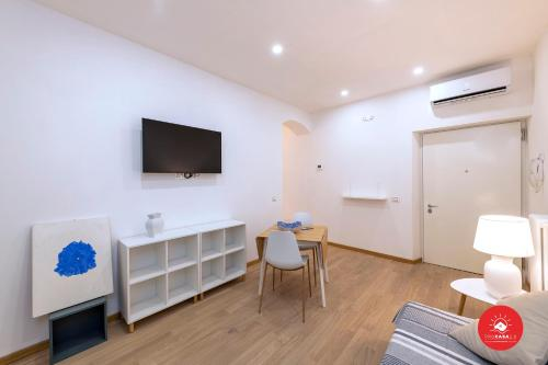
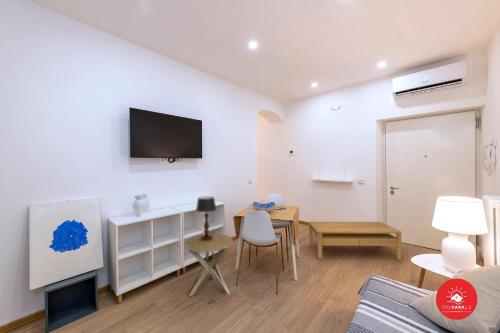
+ coffee table (351, 239)
+ table lamp (206, 218)
+ side table (209, 264)
